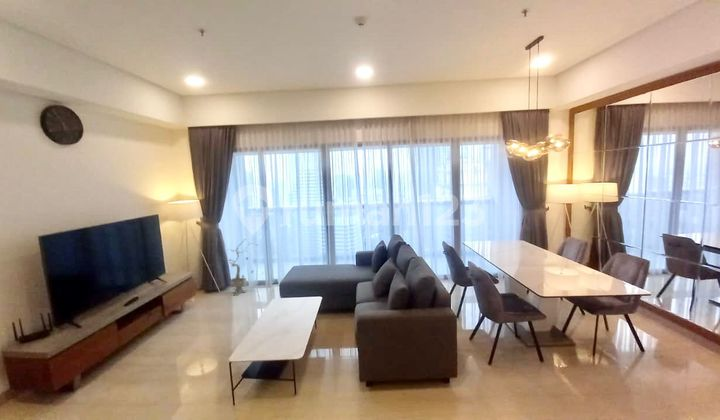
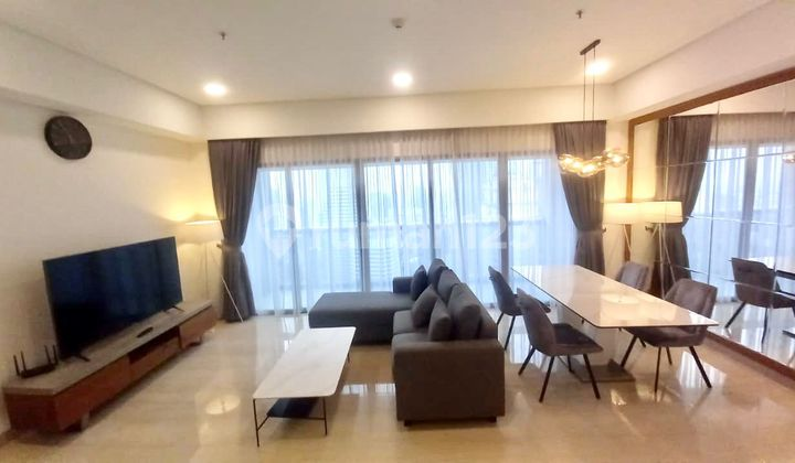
- potted tree (238, 265)
